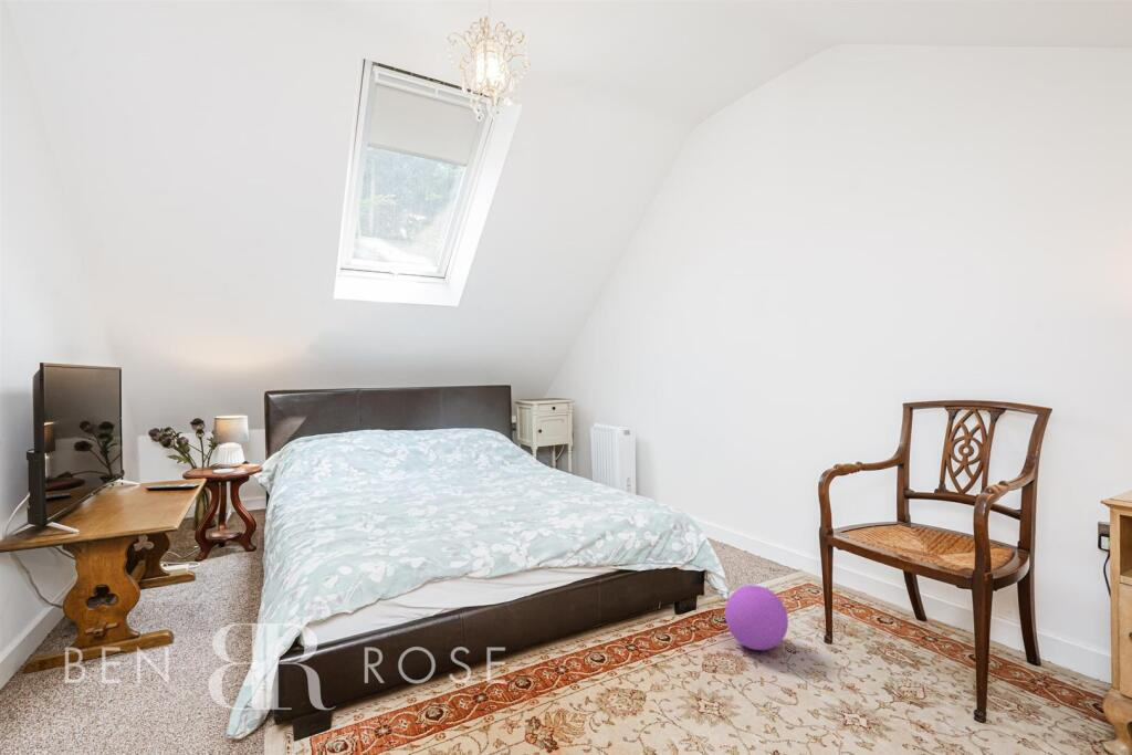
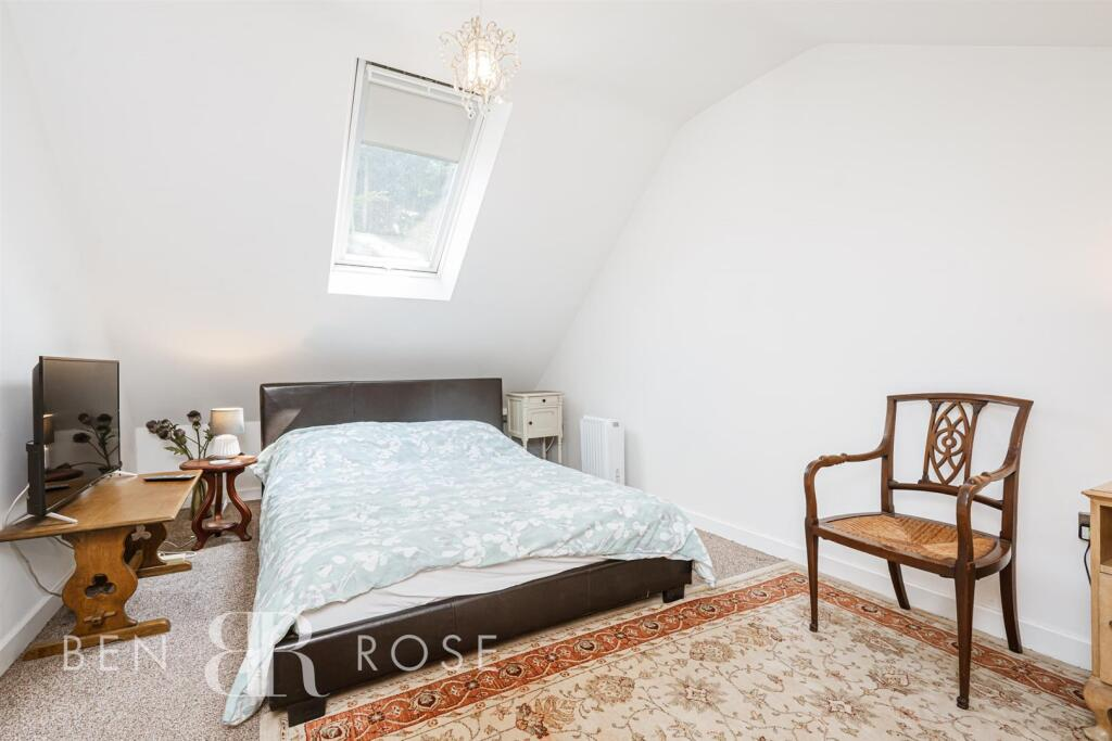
- ball (756, 617)
